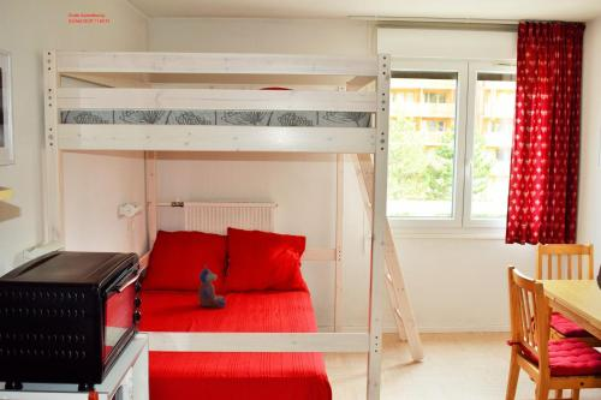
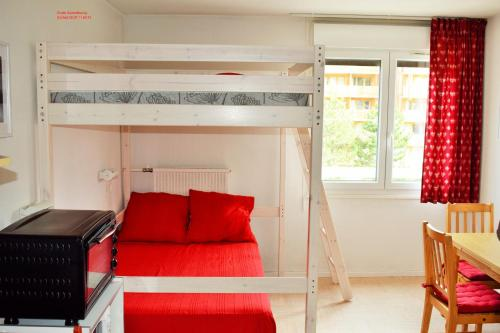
- stuffed bear (212, 285)
